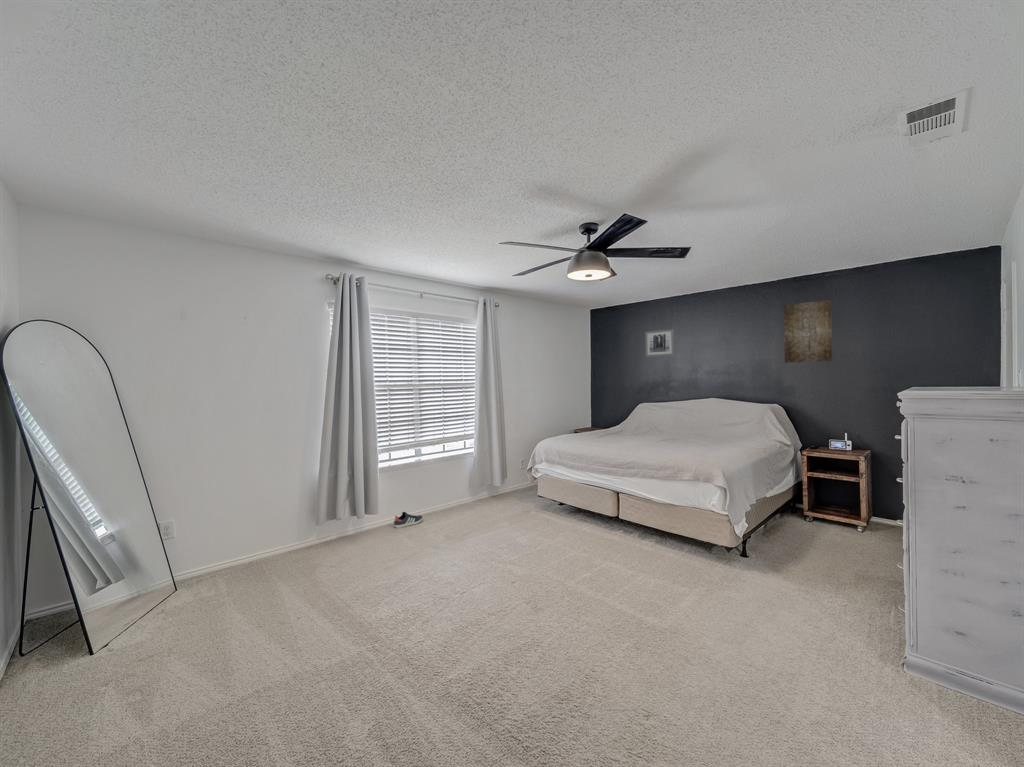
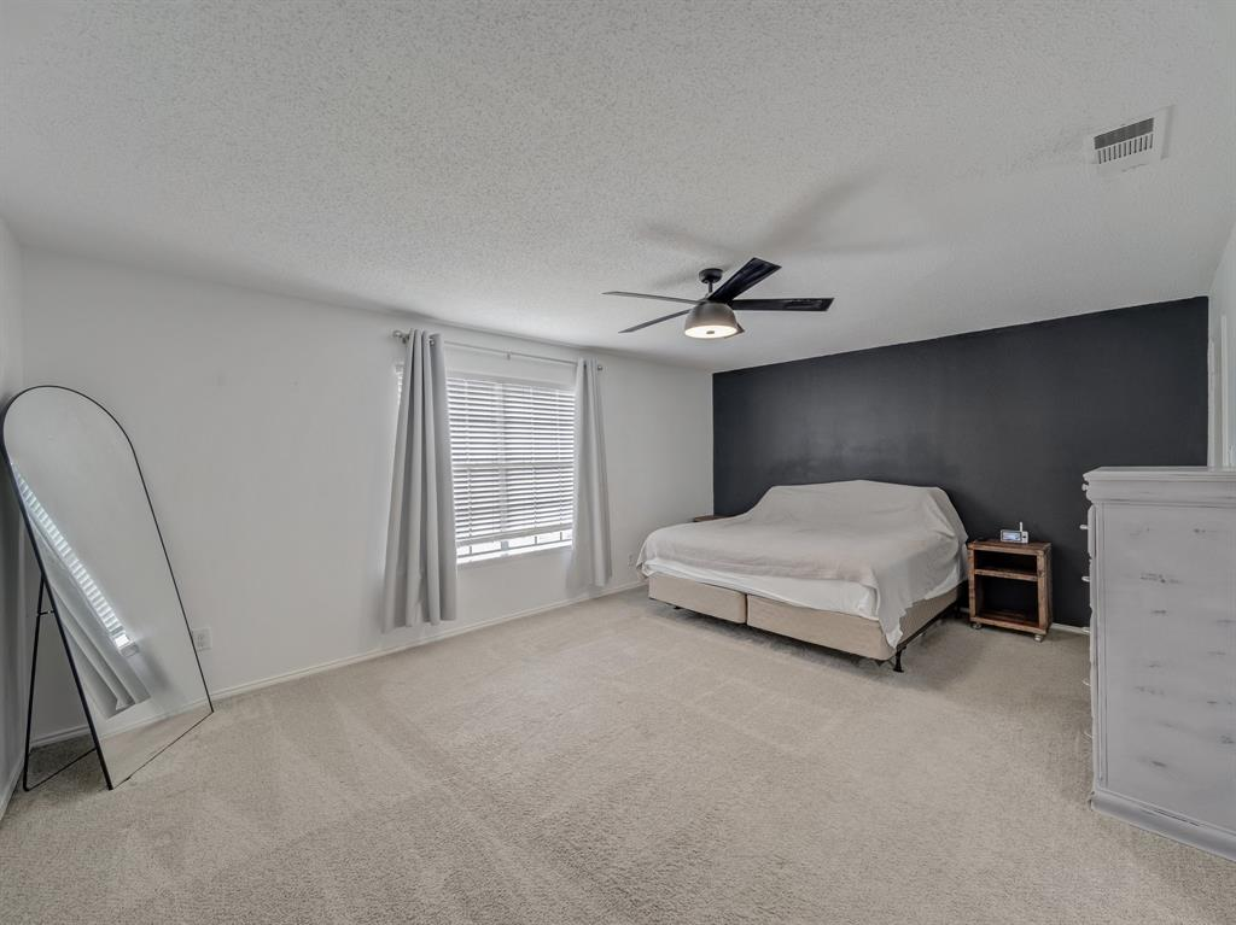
- wall art (659, 343)
- wall art (807, 332)
- sneaker (408, 517)
